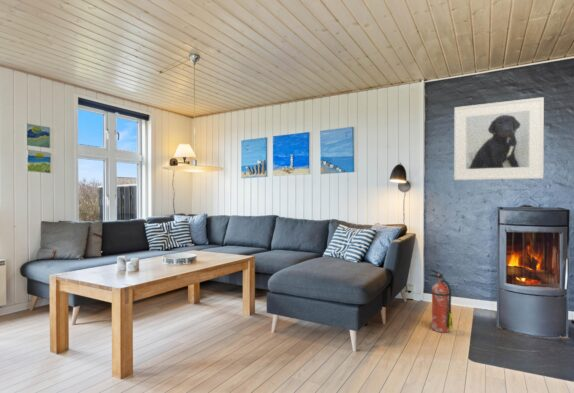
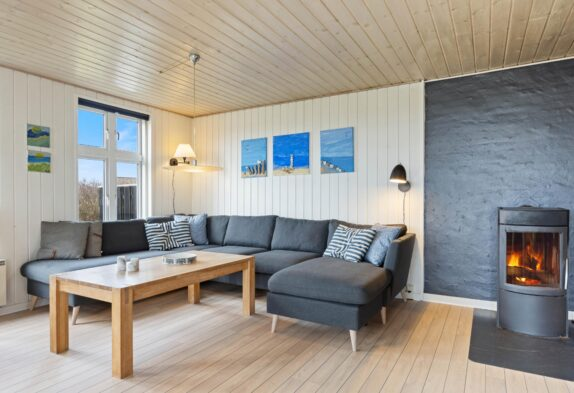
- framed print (496, 141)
- fire extinguisher (439, 300)
